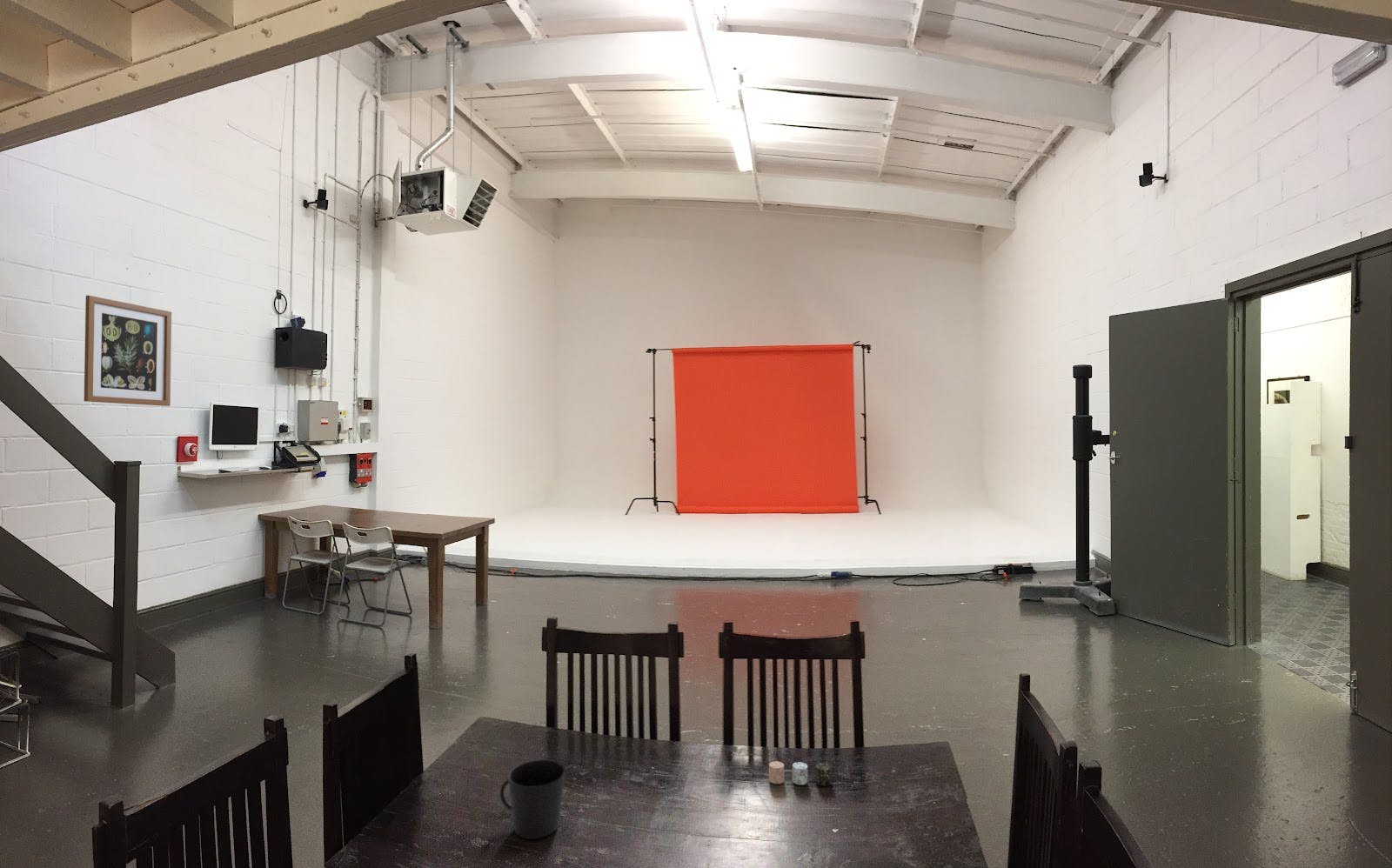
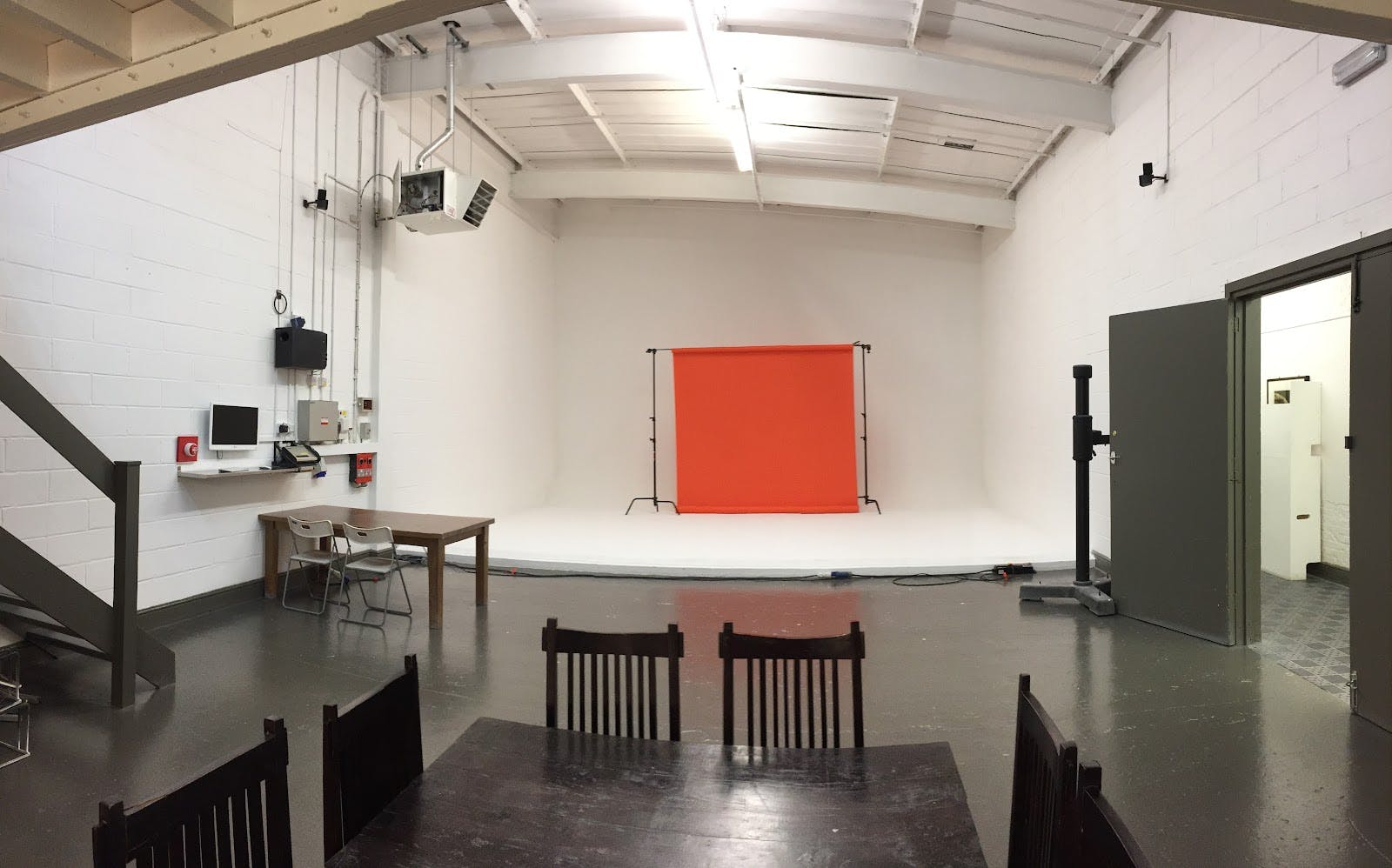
- candle (800, 773)
- cup (530, 798)
- wall art (130, 353)
